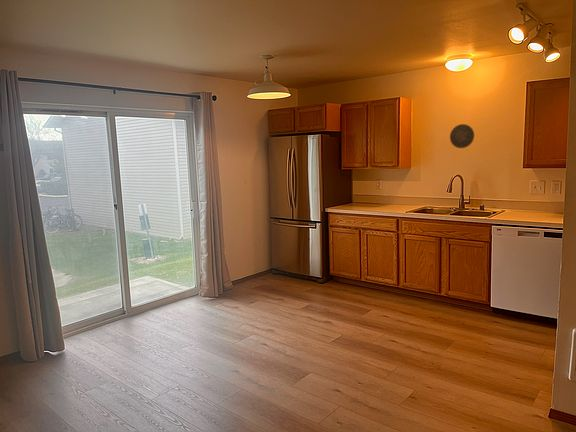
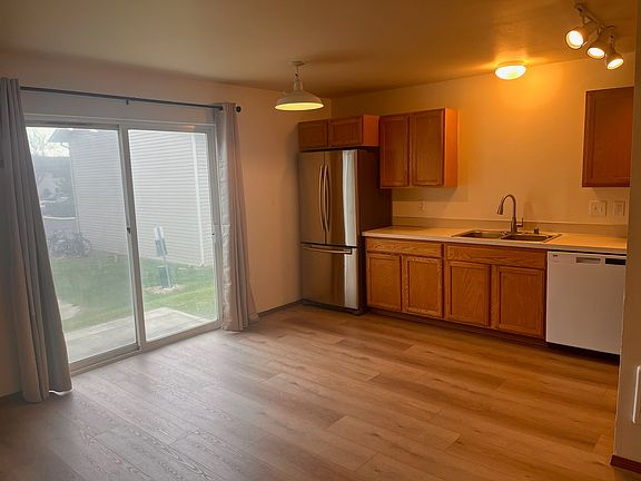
- decorative plate (461, 136)
